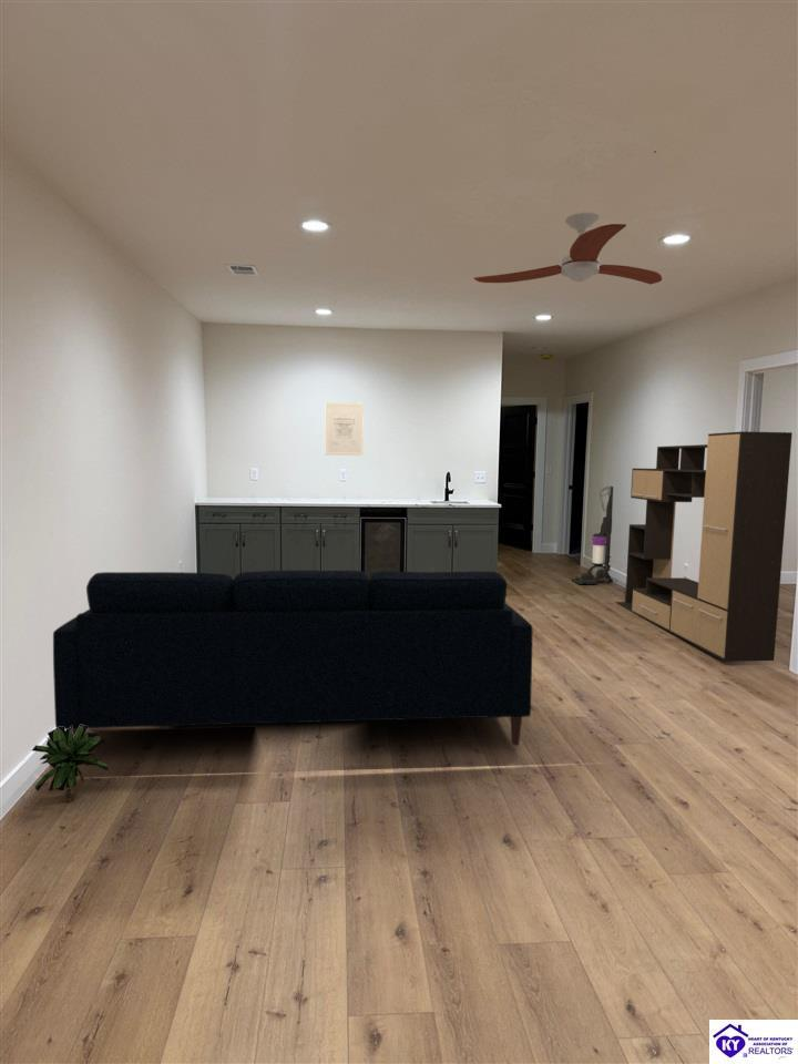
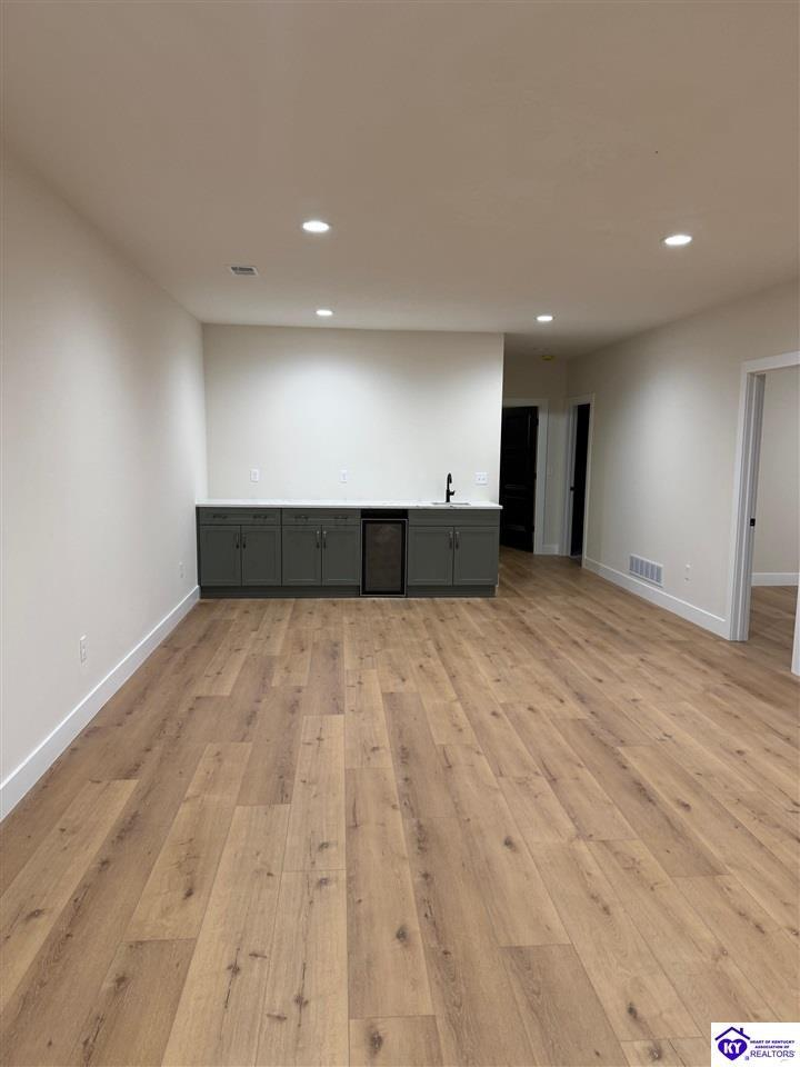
- vacuum cleaner (595, 534)
- wall art (344, 429)
- media console (673, 533)
- ceiling fan (571, 247)
- decorative plant (70, 763)
- sofa (308, 623)
